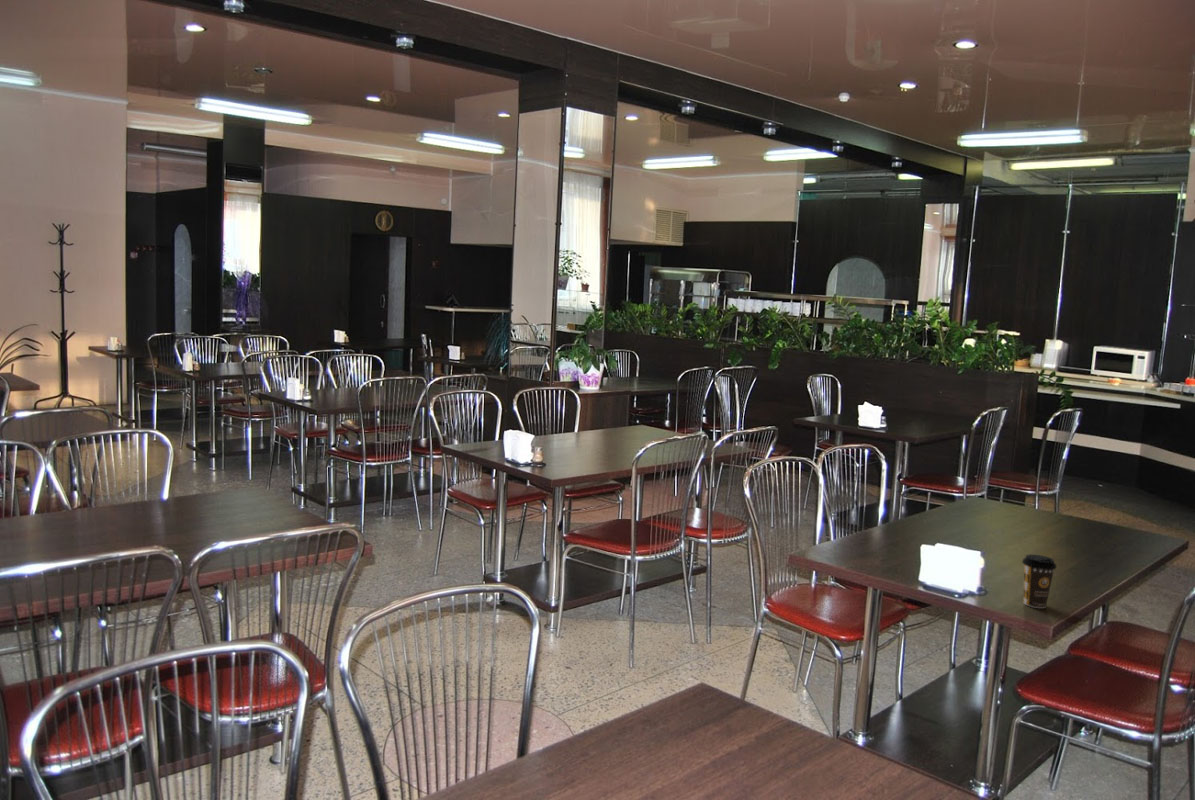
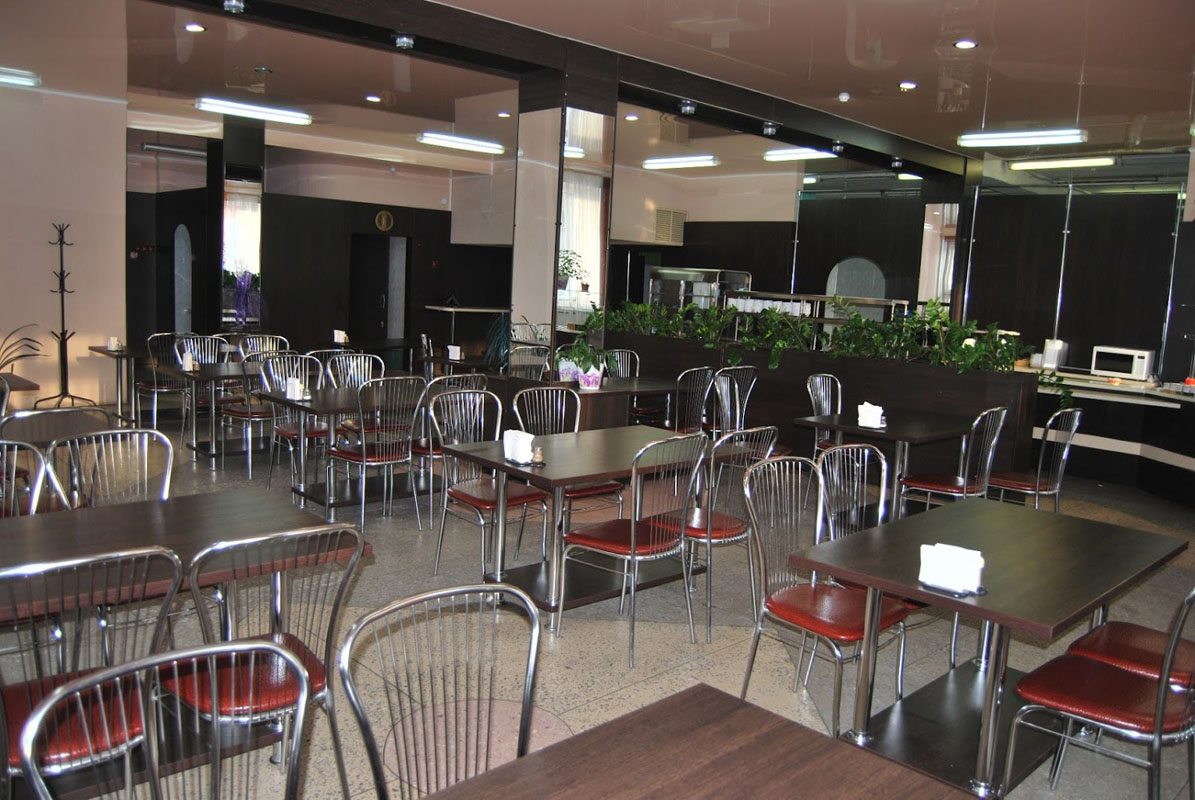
- coffee cup (1037, 581)
